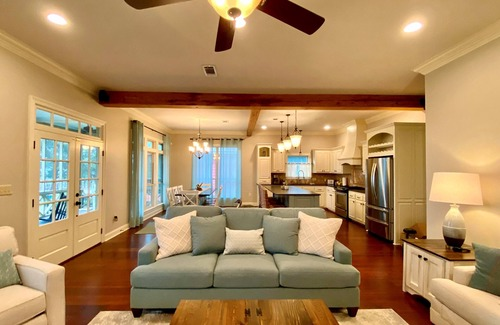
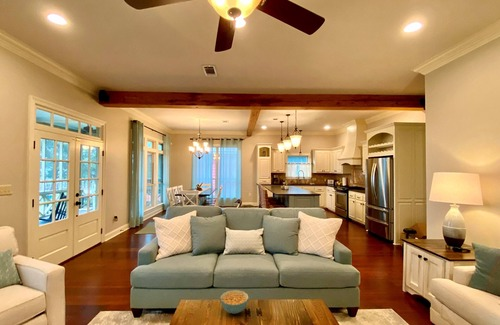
+ cereal bowl (234, 304)
